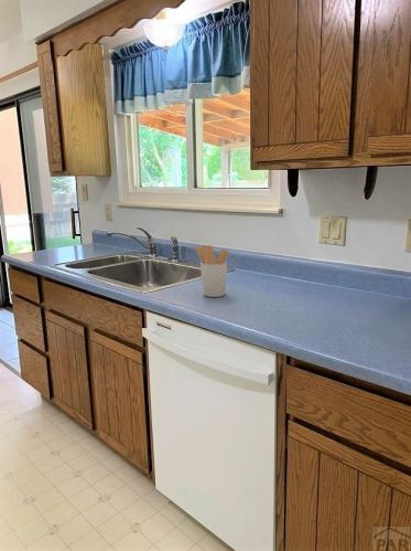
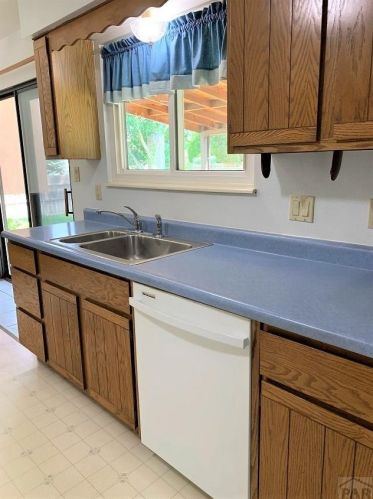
- utensil holder (210, 268)
